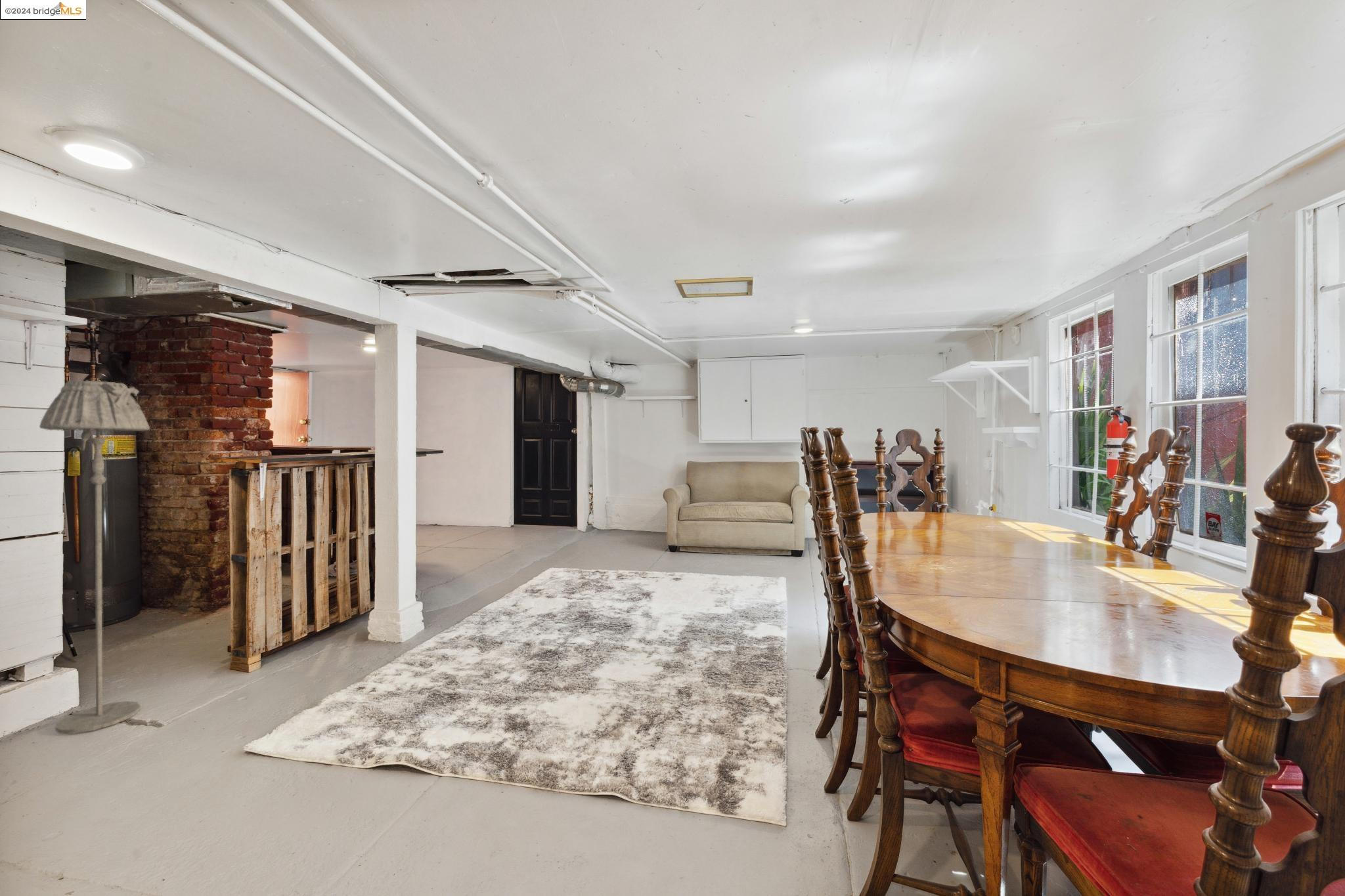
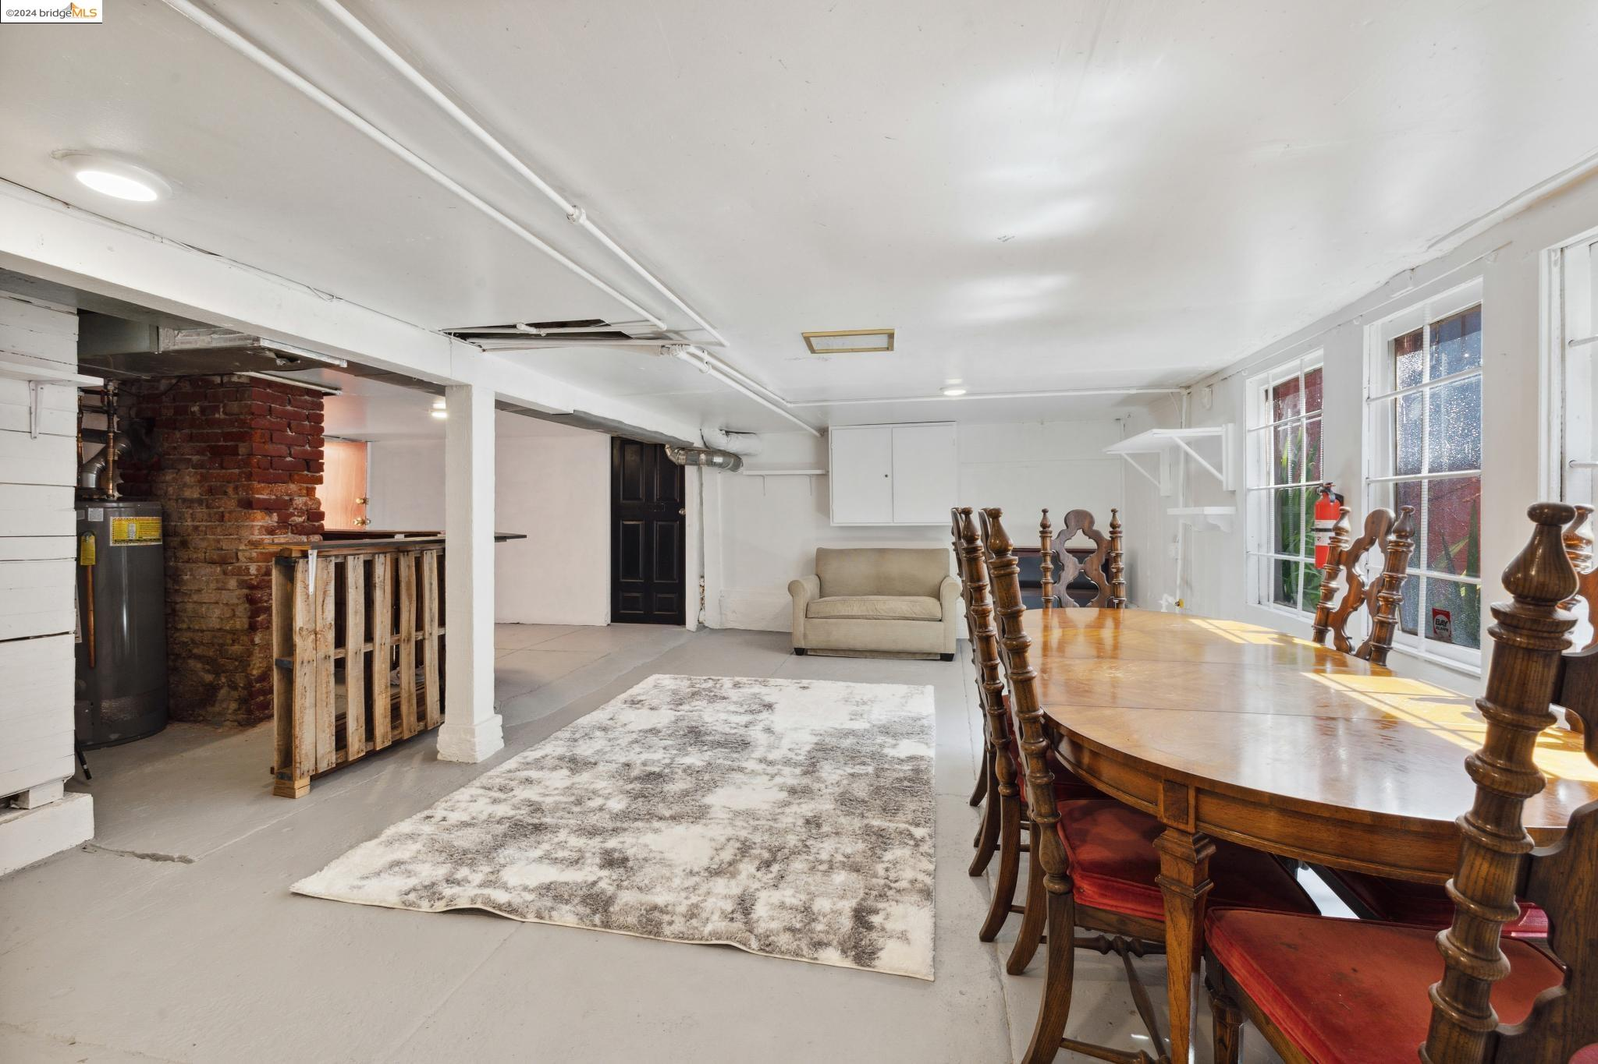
- floor lamp (98, 551)
